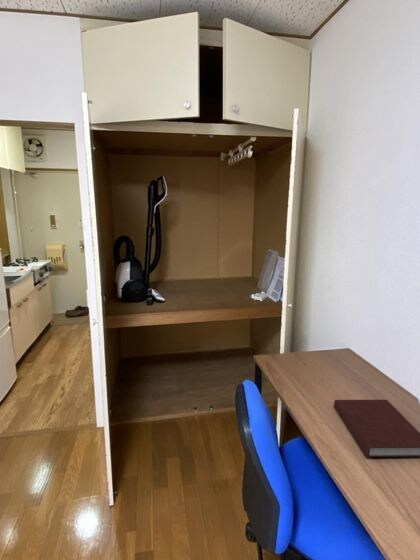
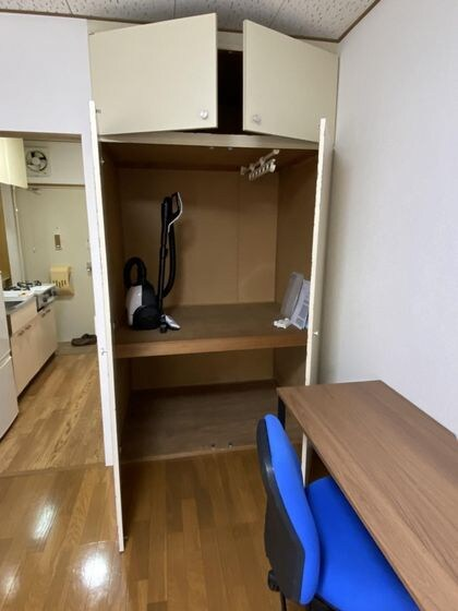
- notebook (378, 425)
